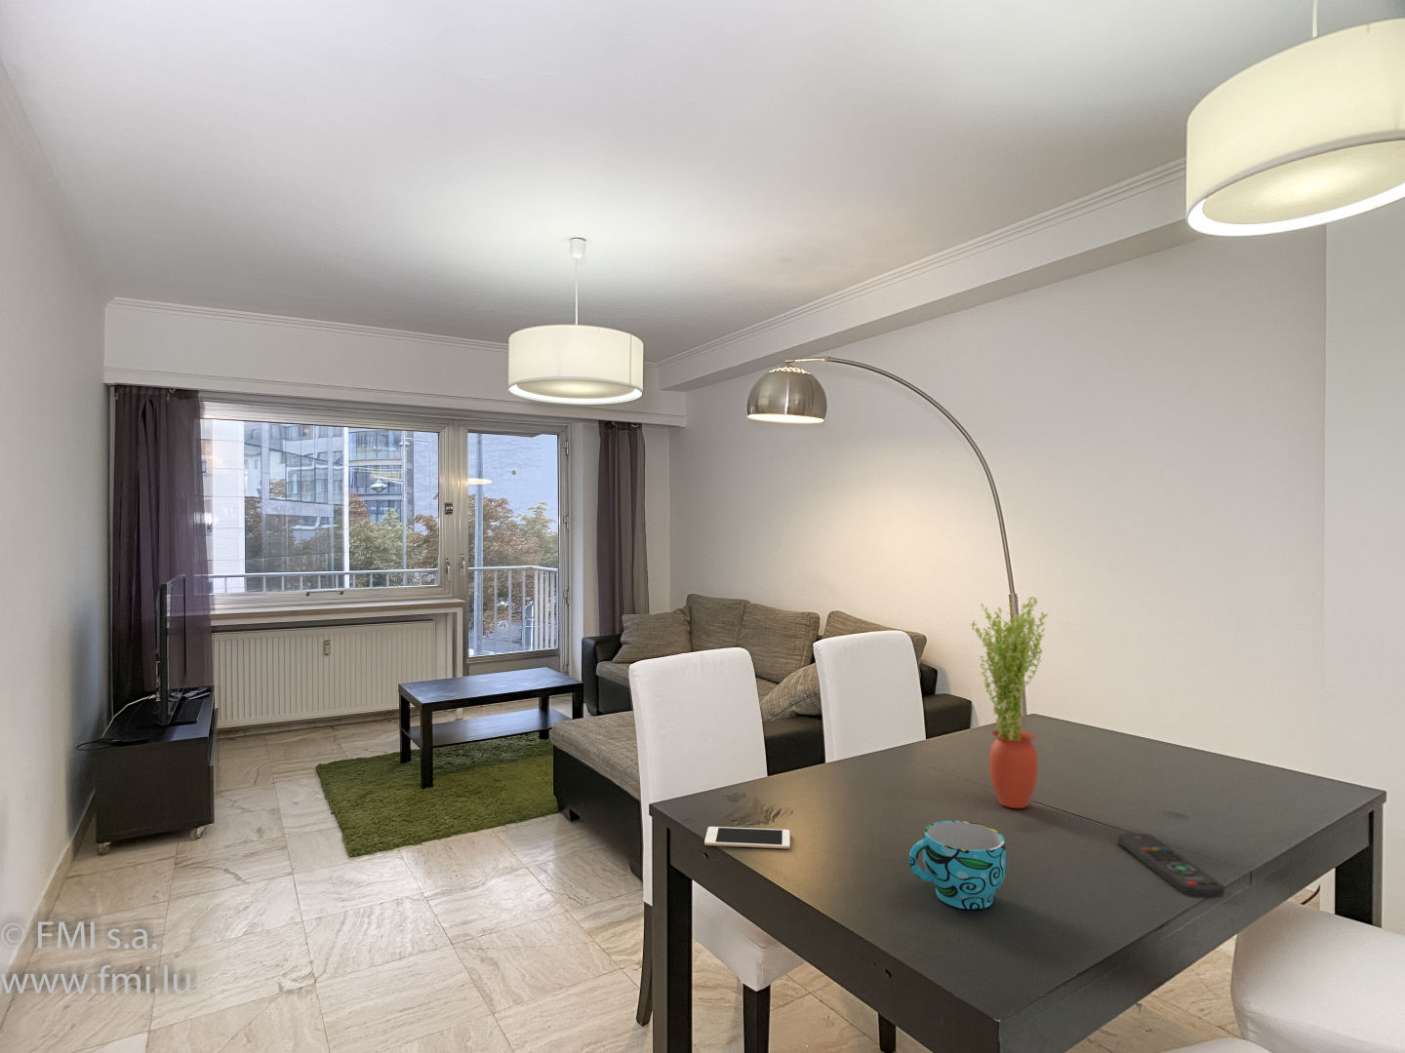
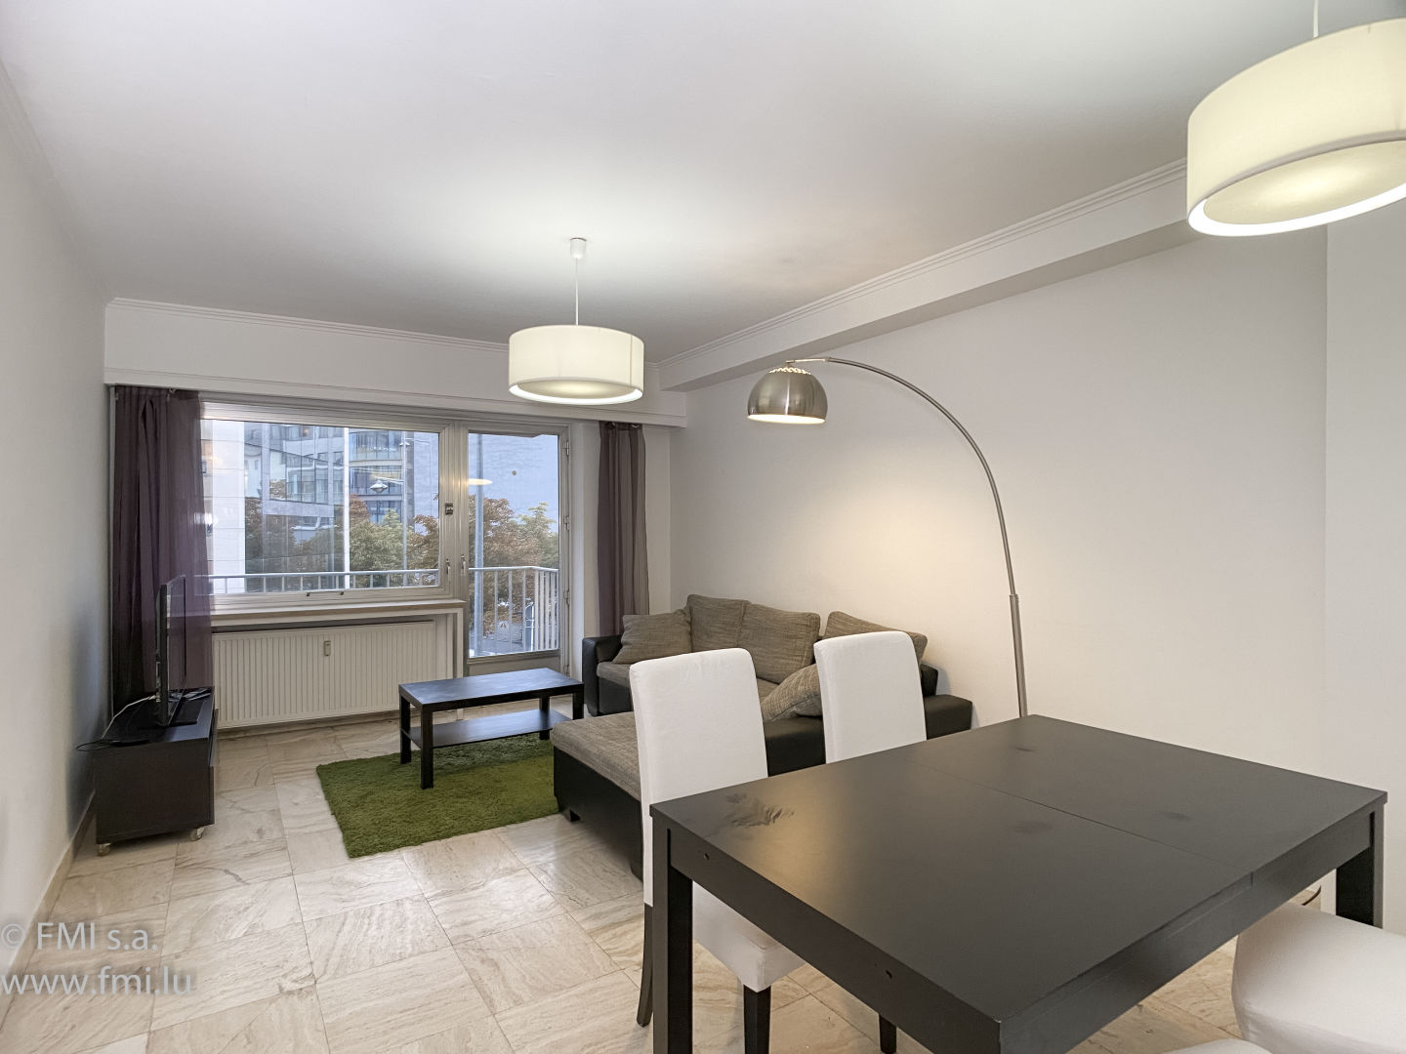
- remote control (1167, 862)
- cup (960, 867)
- potted plant (1009, 697)
- cell phone (748, 836)
